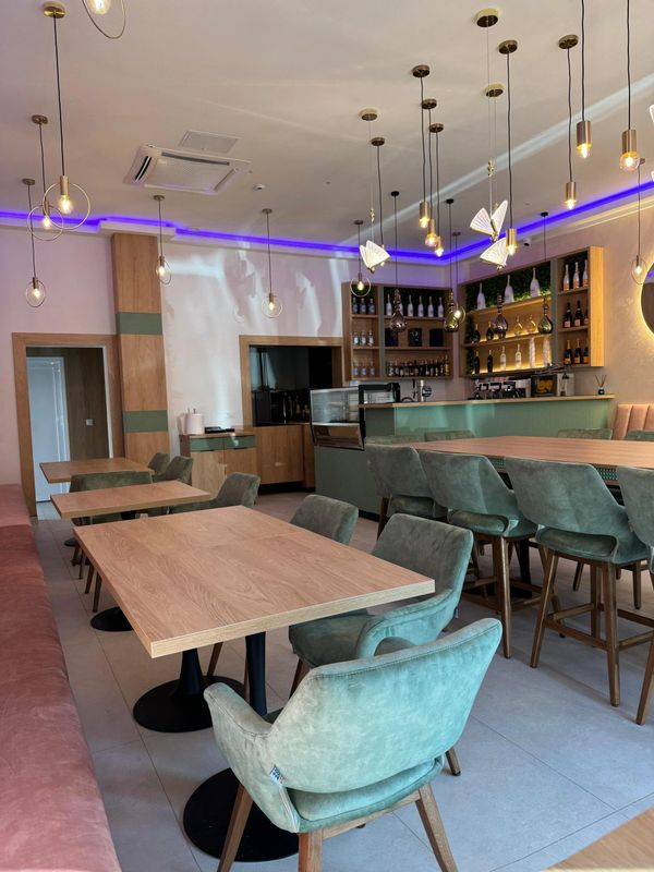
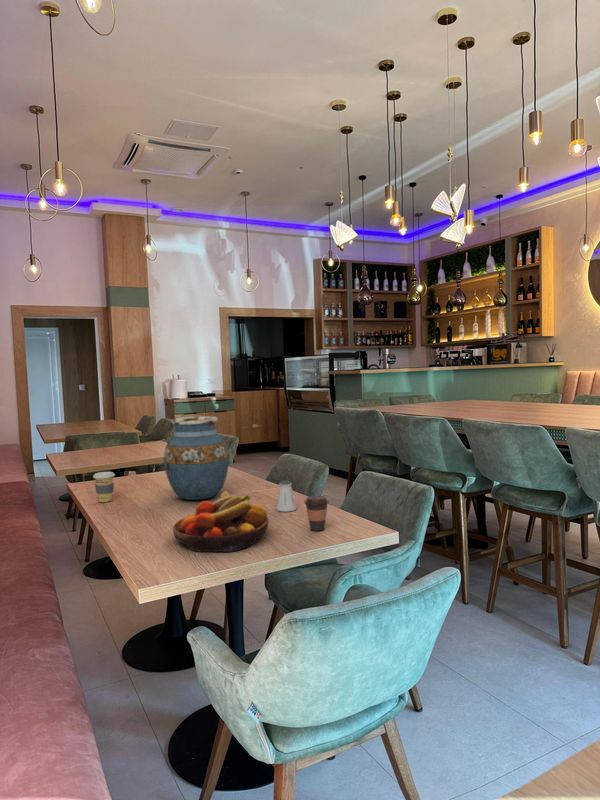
+ coffee cup (316, 513)
+ vase (196, 457)
+ saltshaker (285, 495)
+ coffee cup (104, 486)
+ fruit bowl (220, 518)
